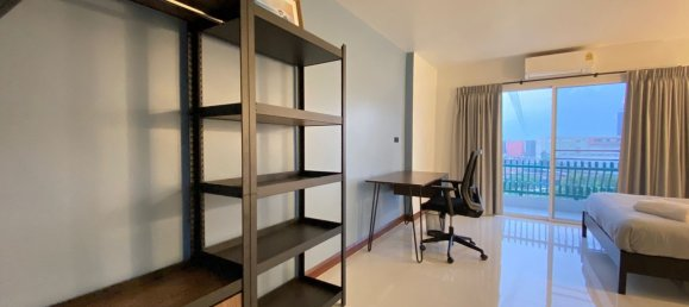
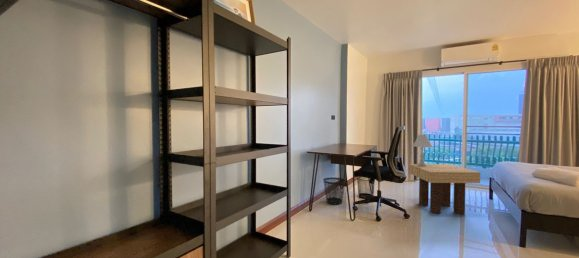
+ side table (440, 188)
+ table lamp (422, 150)
+ wastebasket (334, 191)
